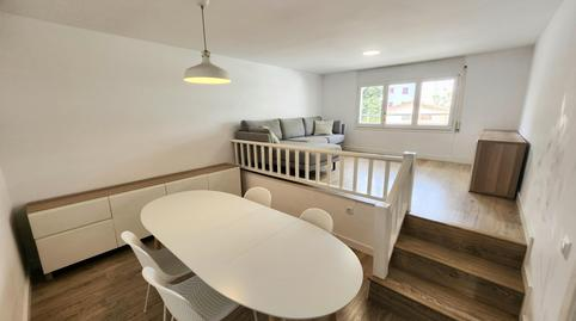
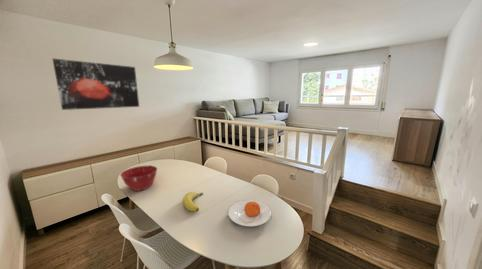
+ wall art (102, 86)
+ banana (194, 197)
+ mixing bowl (140, 179)
+ plate (249, 210)
